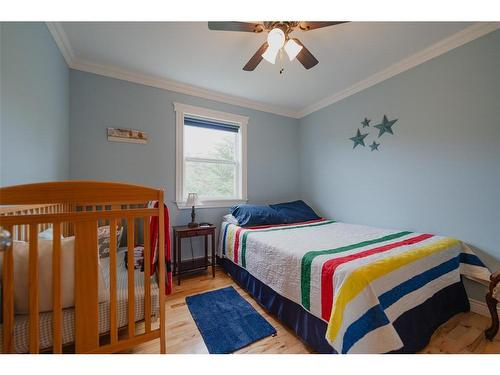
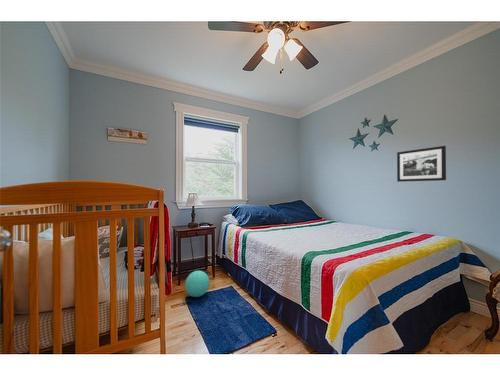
+ ball (197, 283)
+ picture frame (419, 165)
